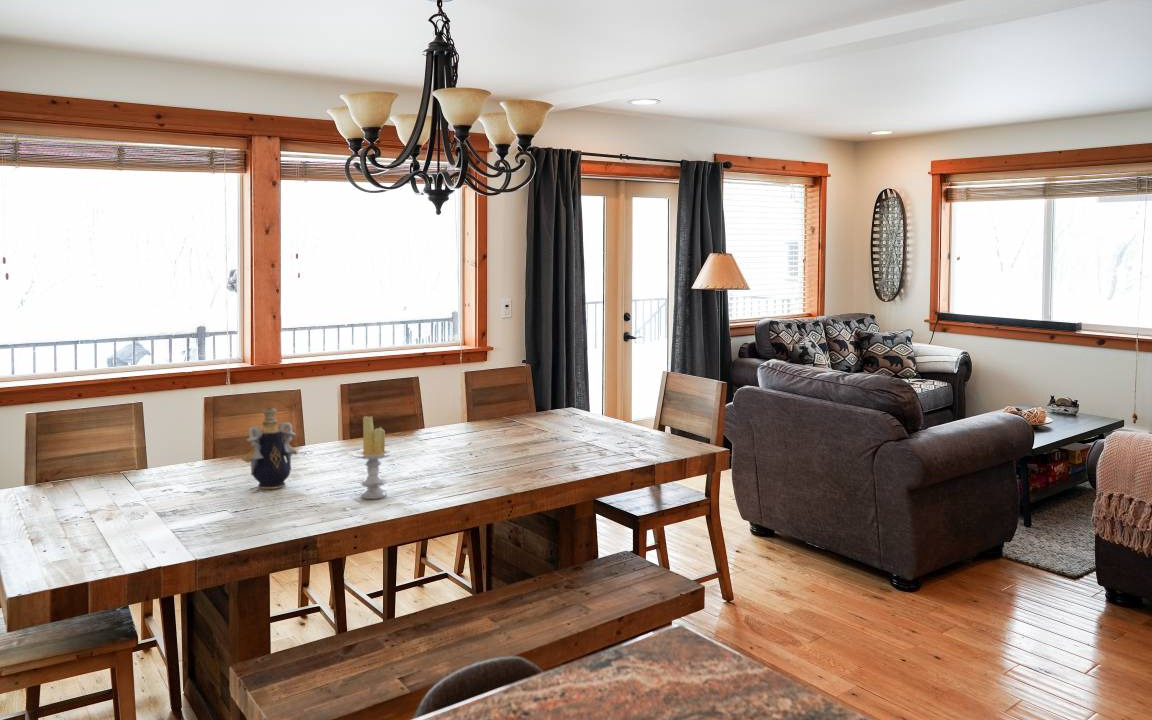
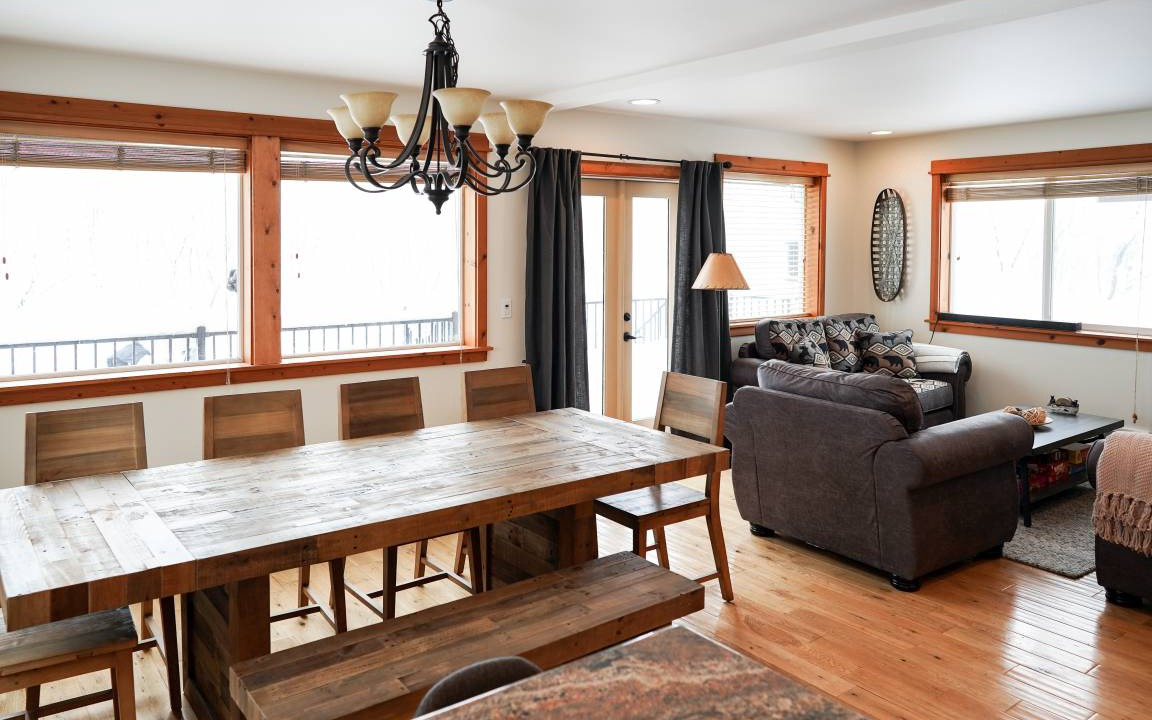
- candle (372, 455)
- decorative vase (270, 447)
